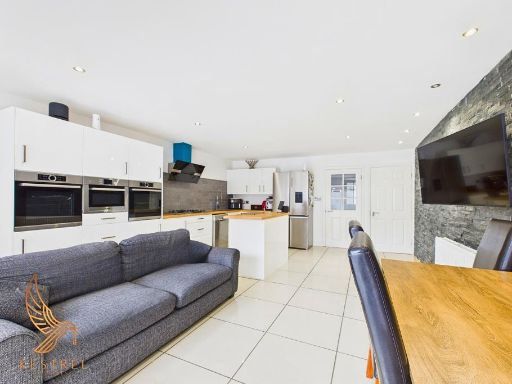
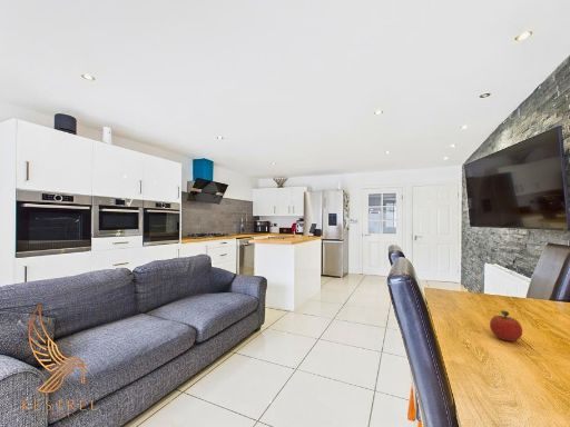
+ fruit (505, 325)
